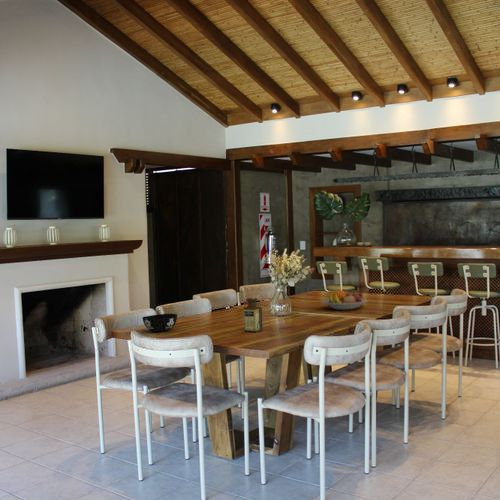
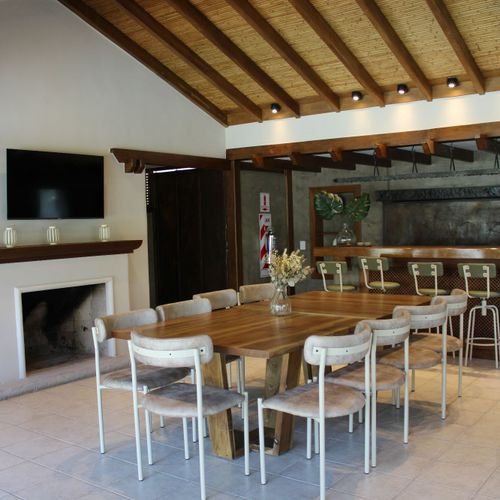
- bowl (160, 323)
- bottle (252, 314)
- fruit bowl (344, 298)
